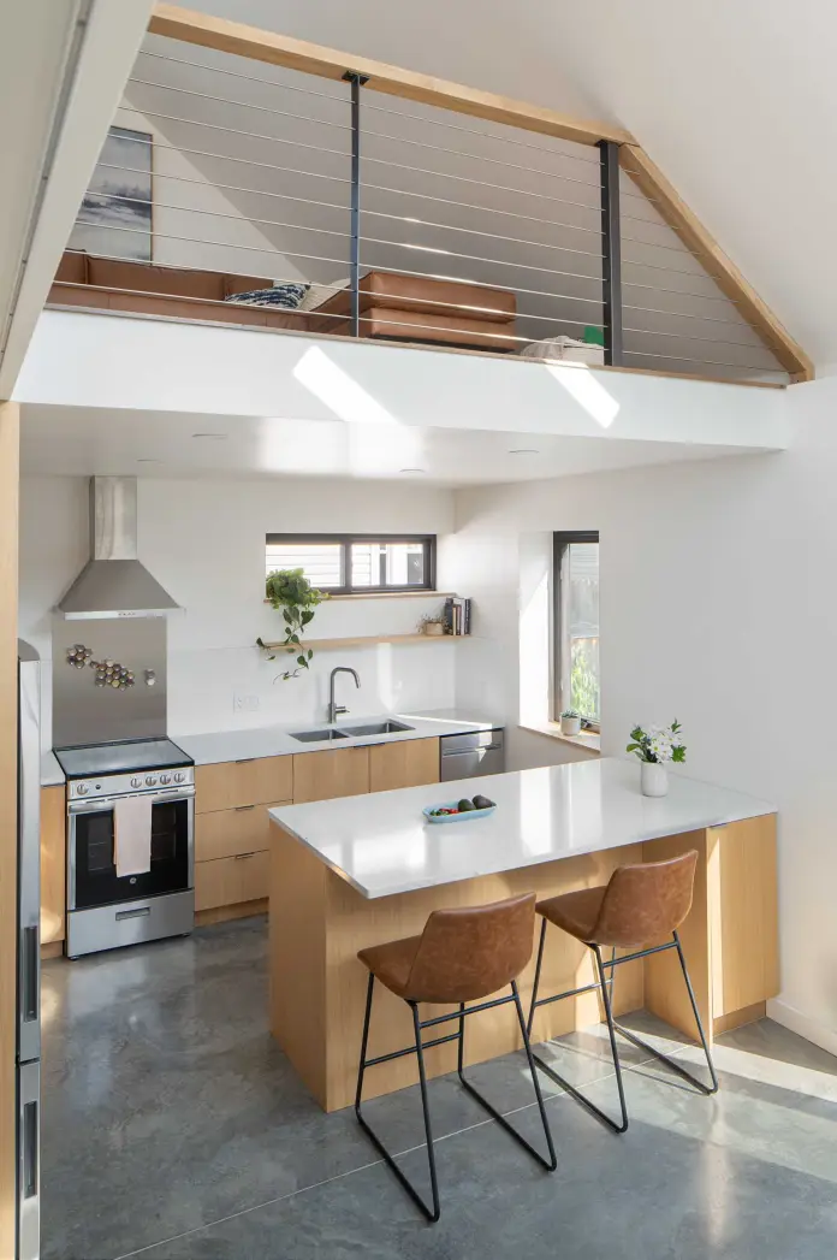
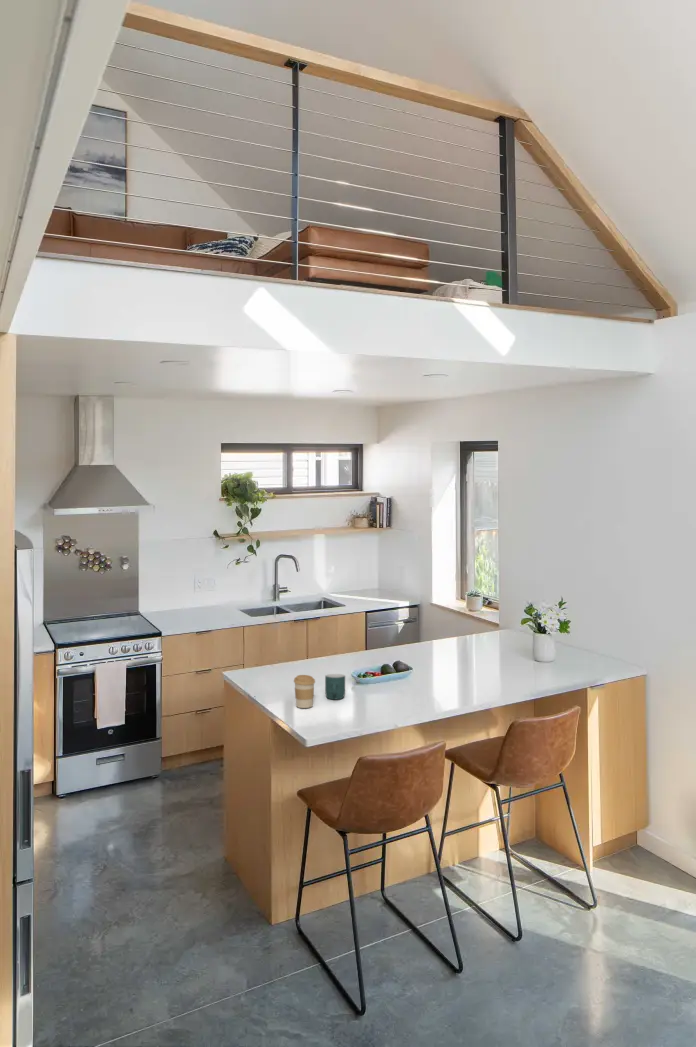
+ mug (336, 687)
+ coffee cup (304, 691)
